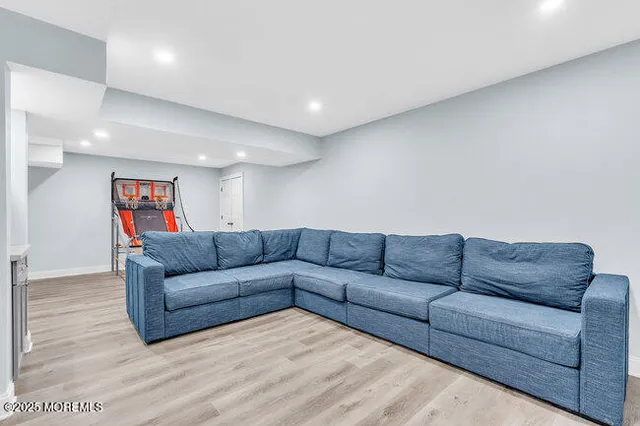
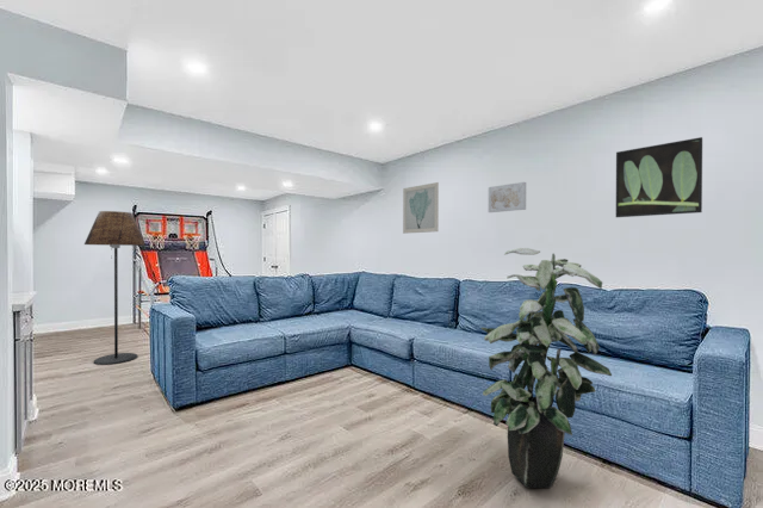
+ floor lamp (116, 285)
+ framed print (656, 180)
+ indoor plant (535, 361)
+ wall art (505, 198)
+ wall art (420, 209)
